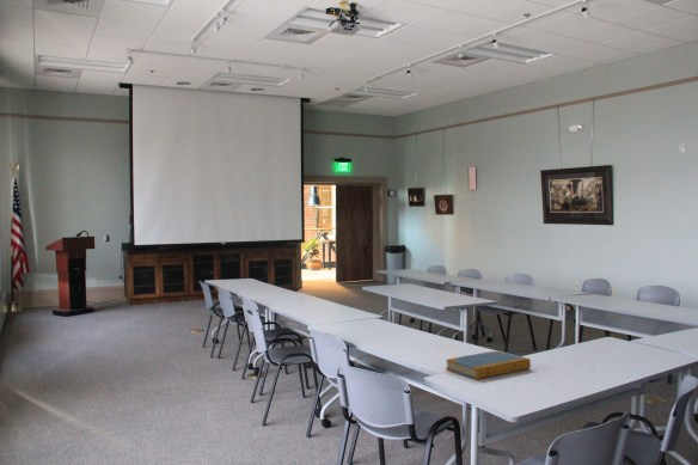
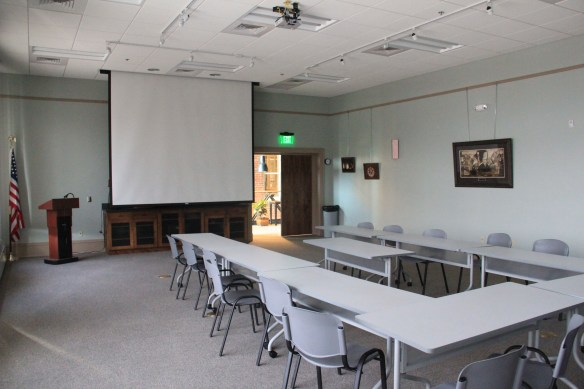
- book (488, 363)
